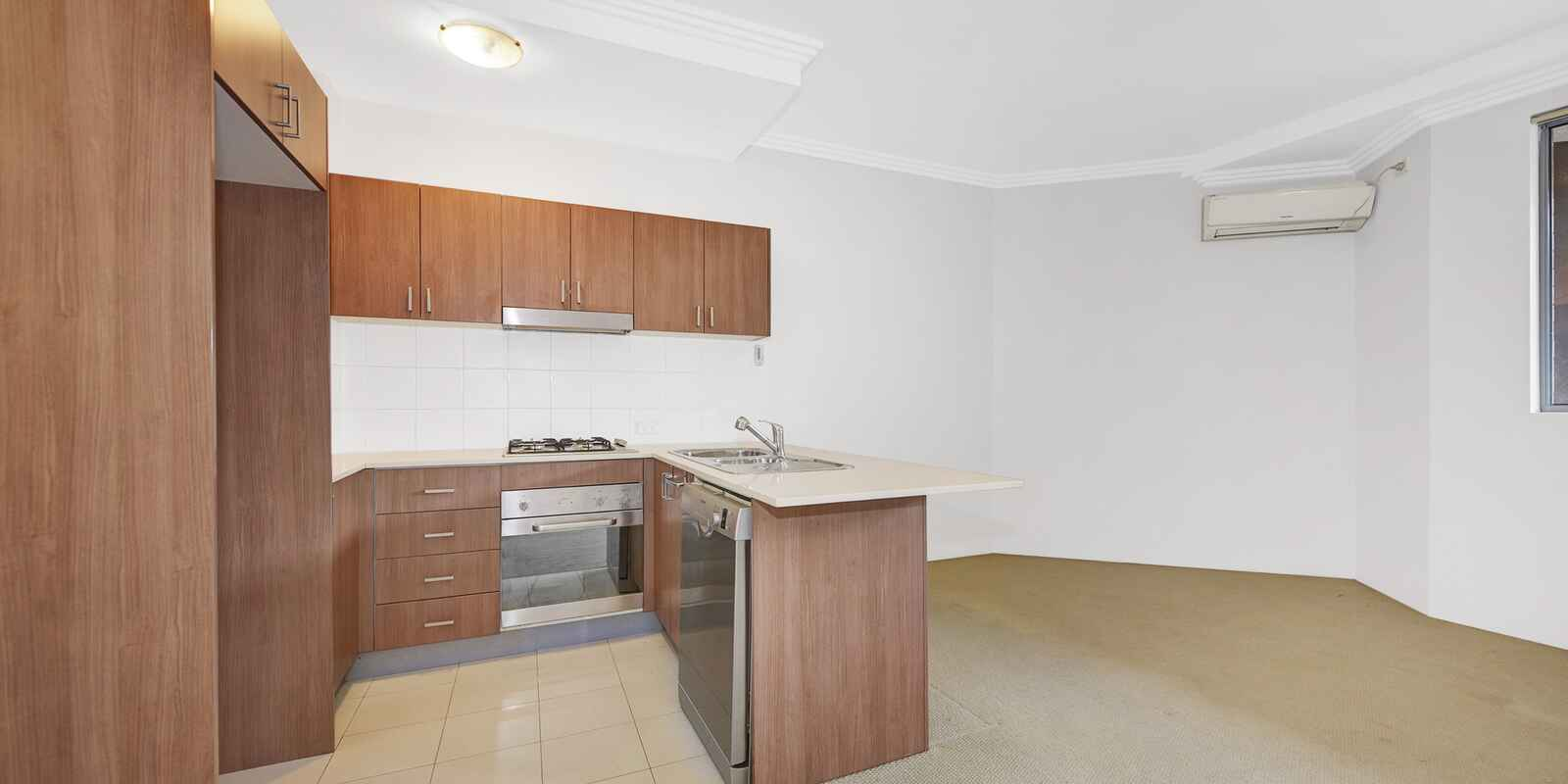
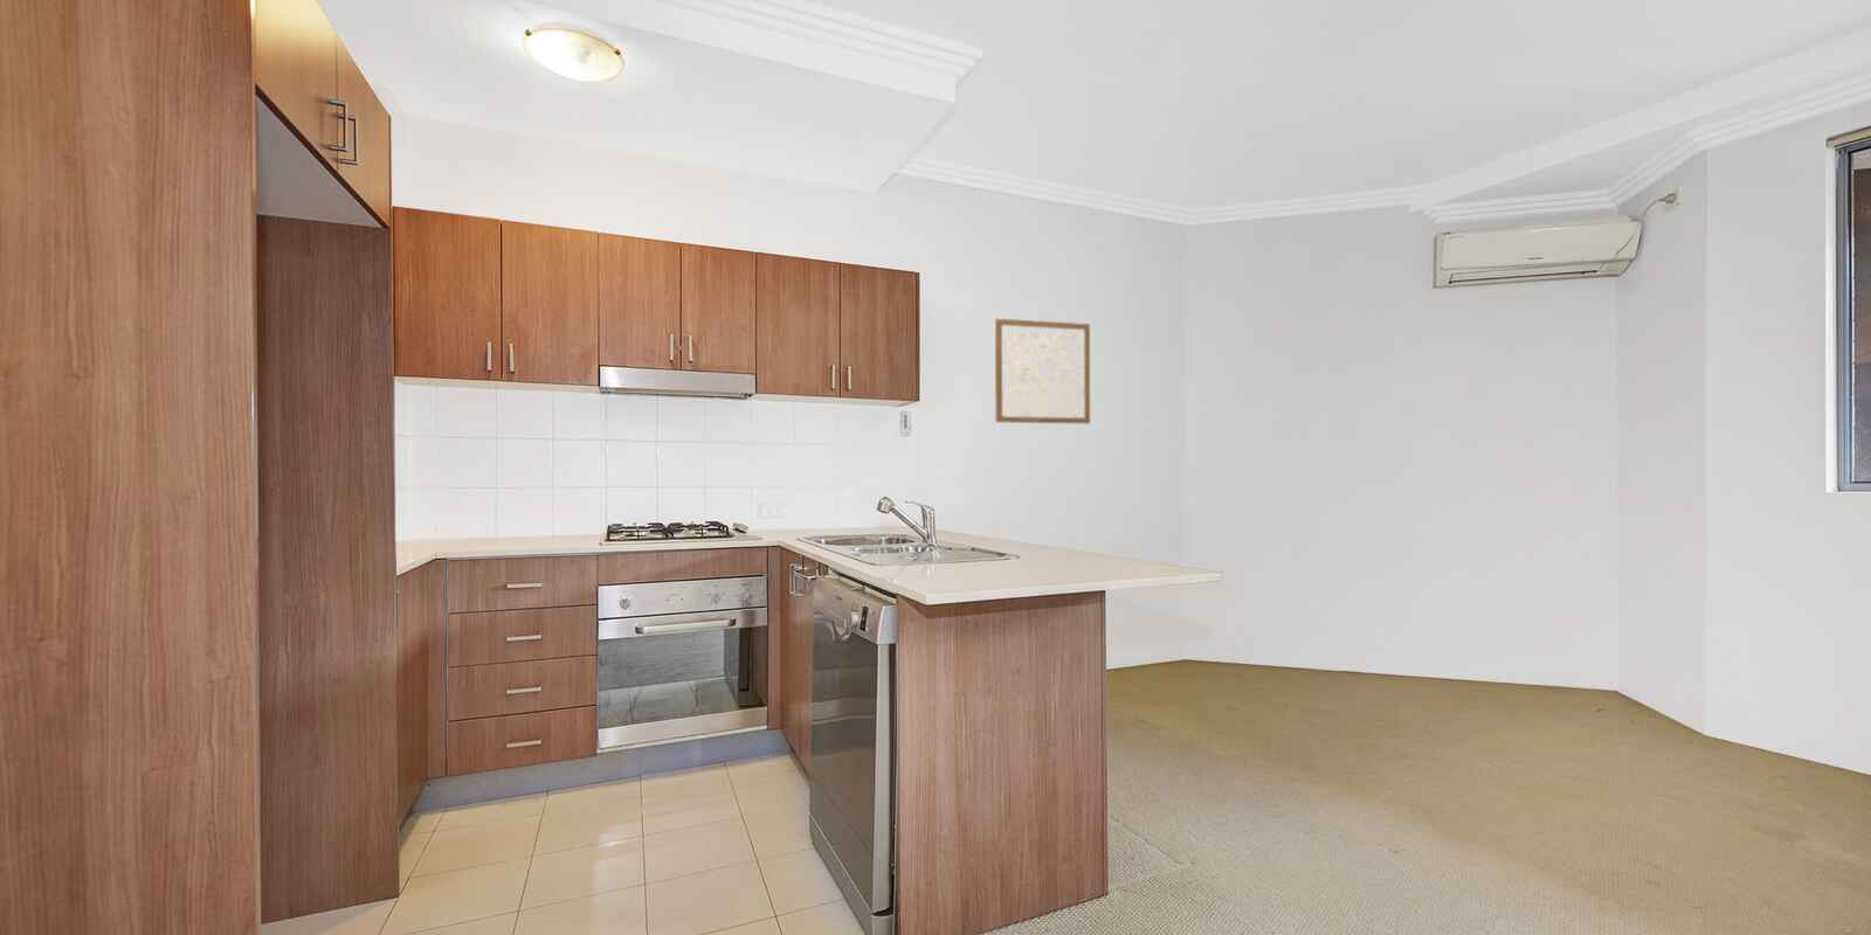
+ wall art (1039, 373)
